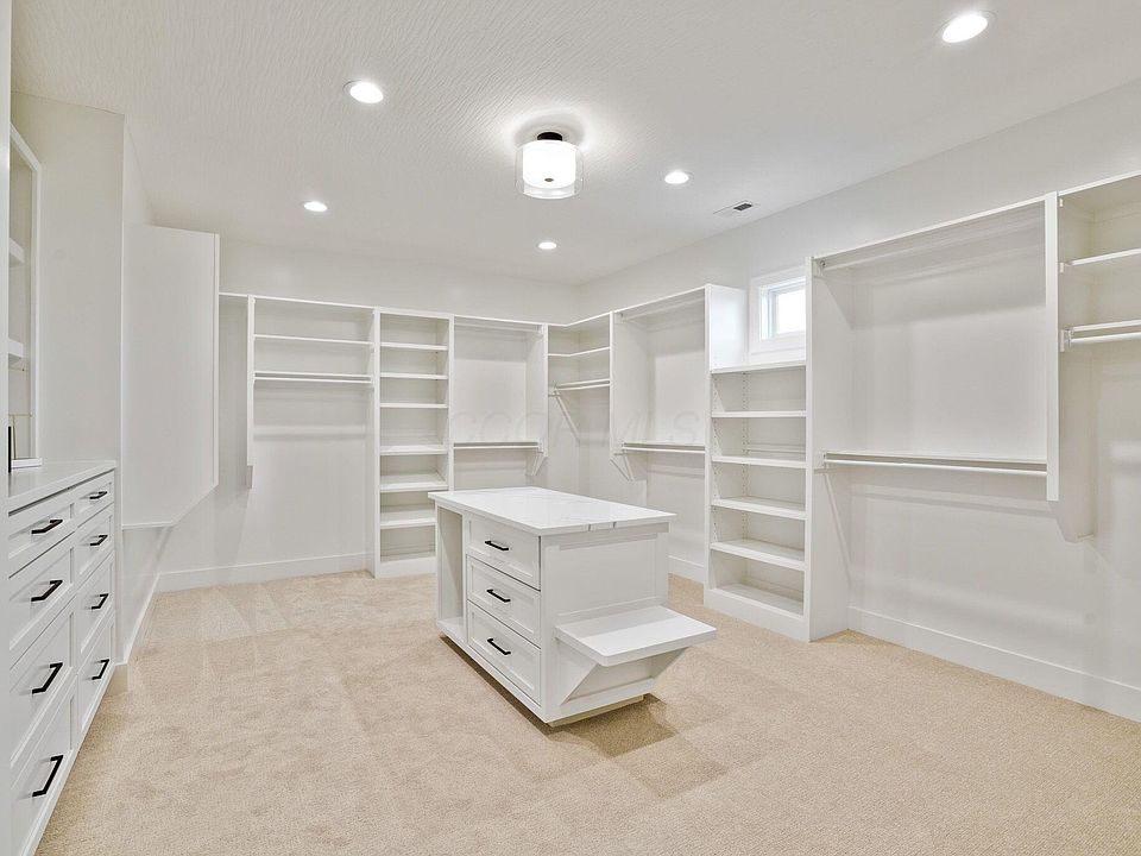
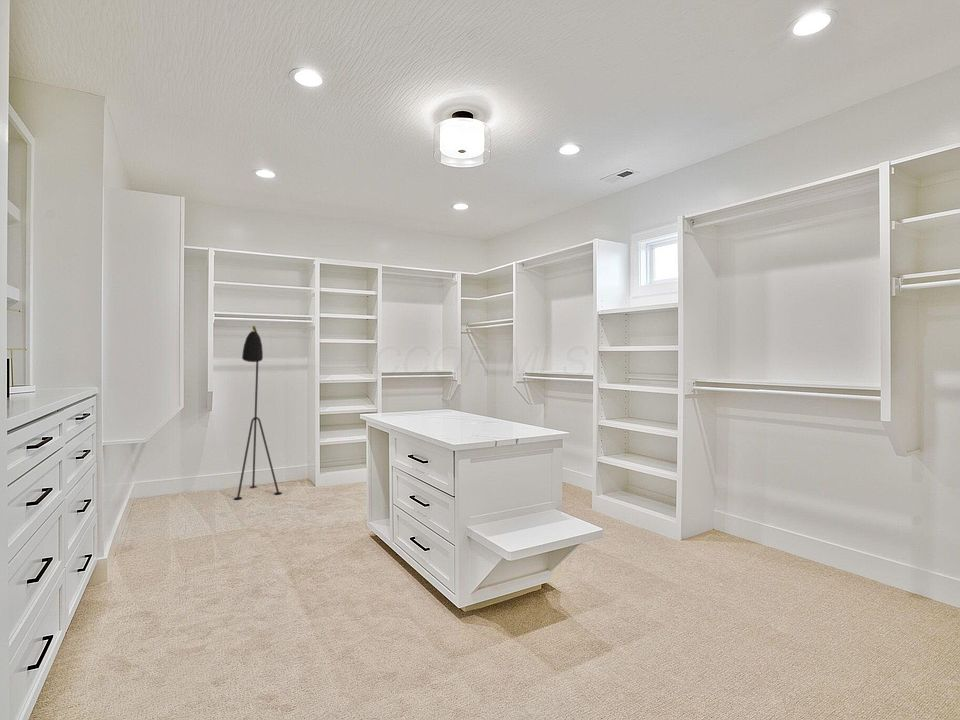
+ floor lamp (255, 407)
